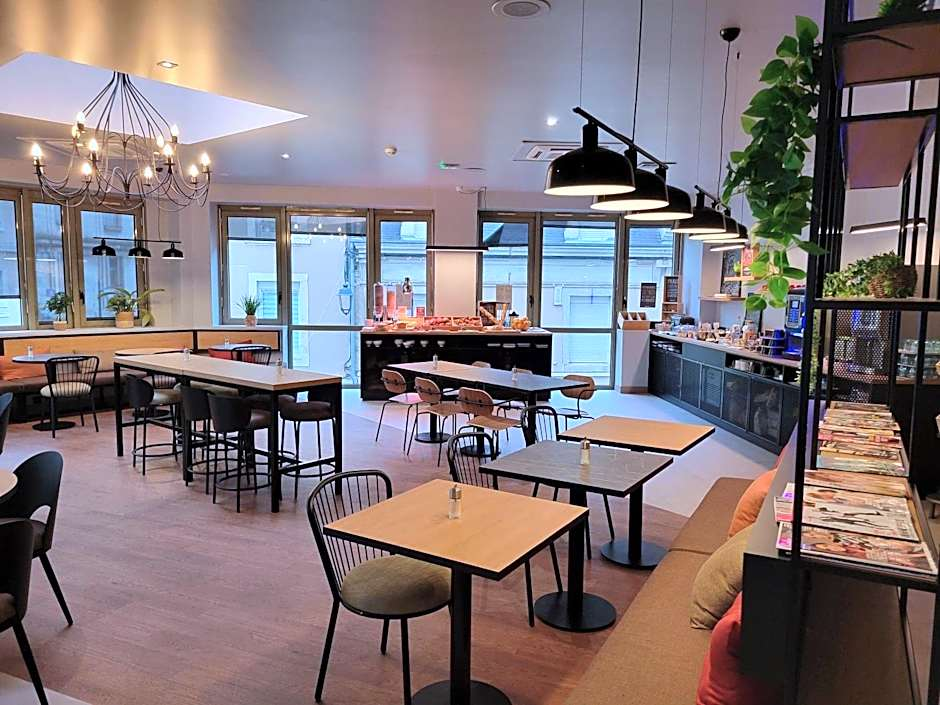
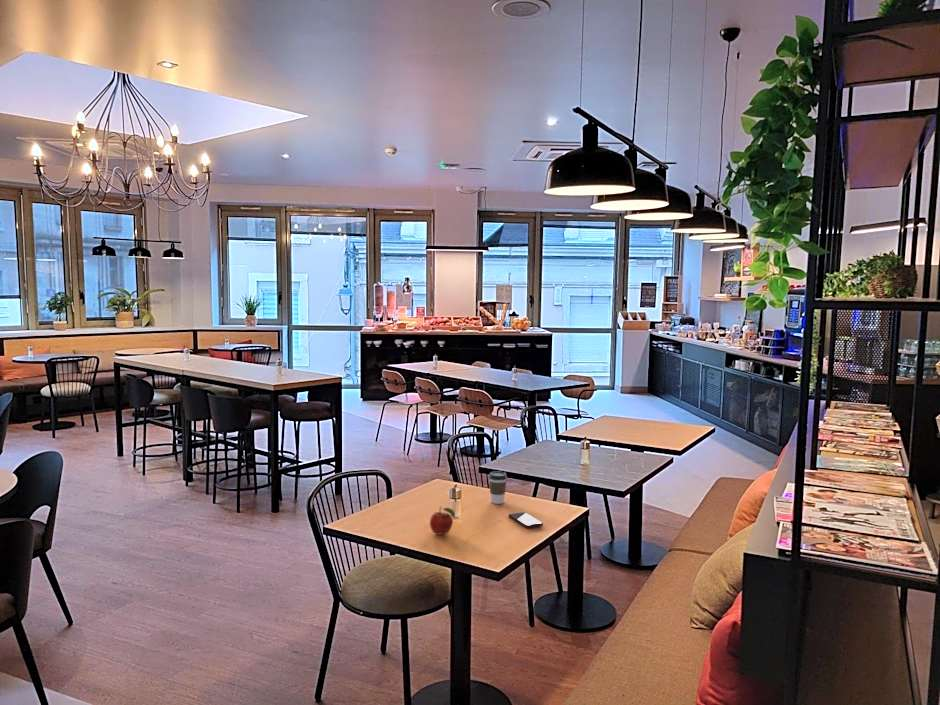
+ fruit (442, 520)
+ smartphone (525, 519)
+ coffee cup (497, 487)
